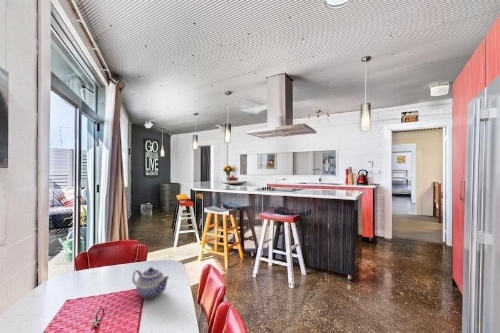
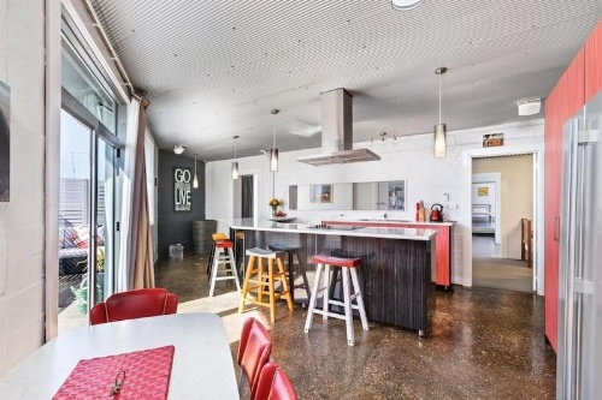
- teapot (150, 280)
